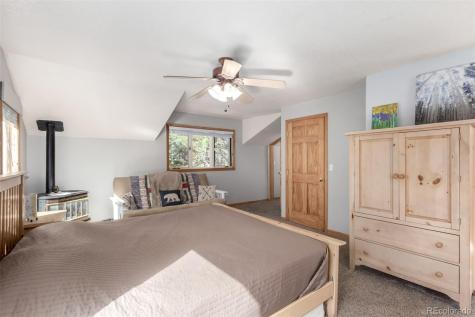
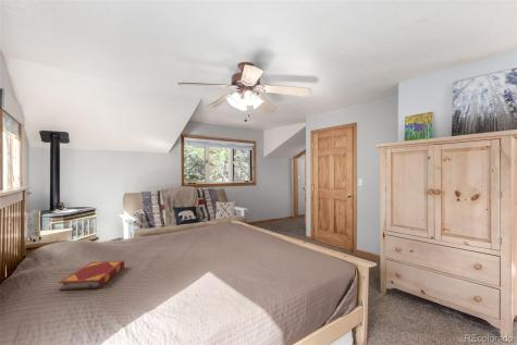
+ hardback book (95, 273)
